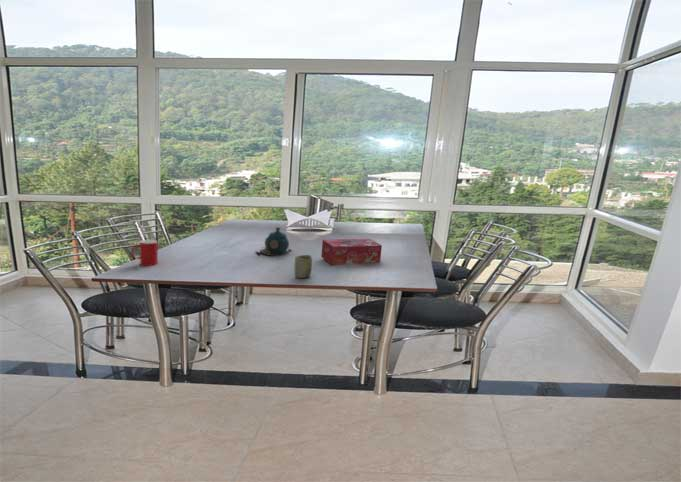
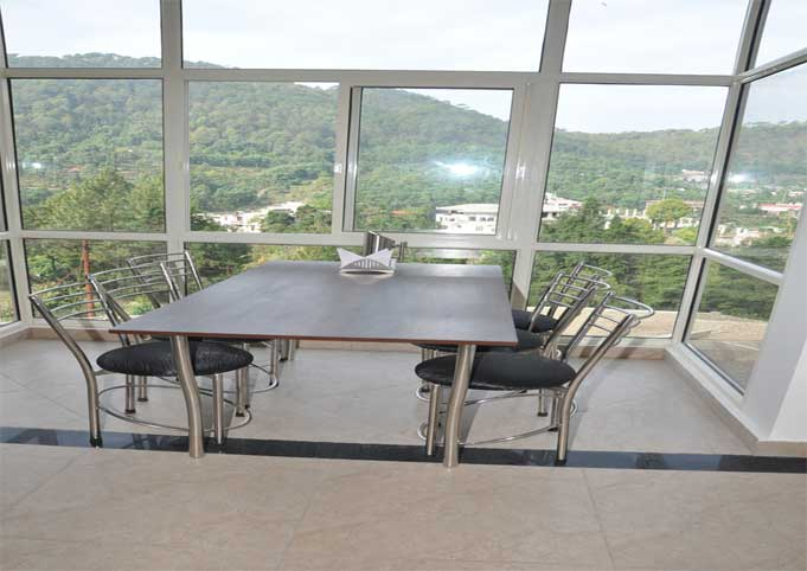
- cup (303, 266)
- tissue box (351, 251)
- cup (145, 252)
- teapot (276, 240)
